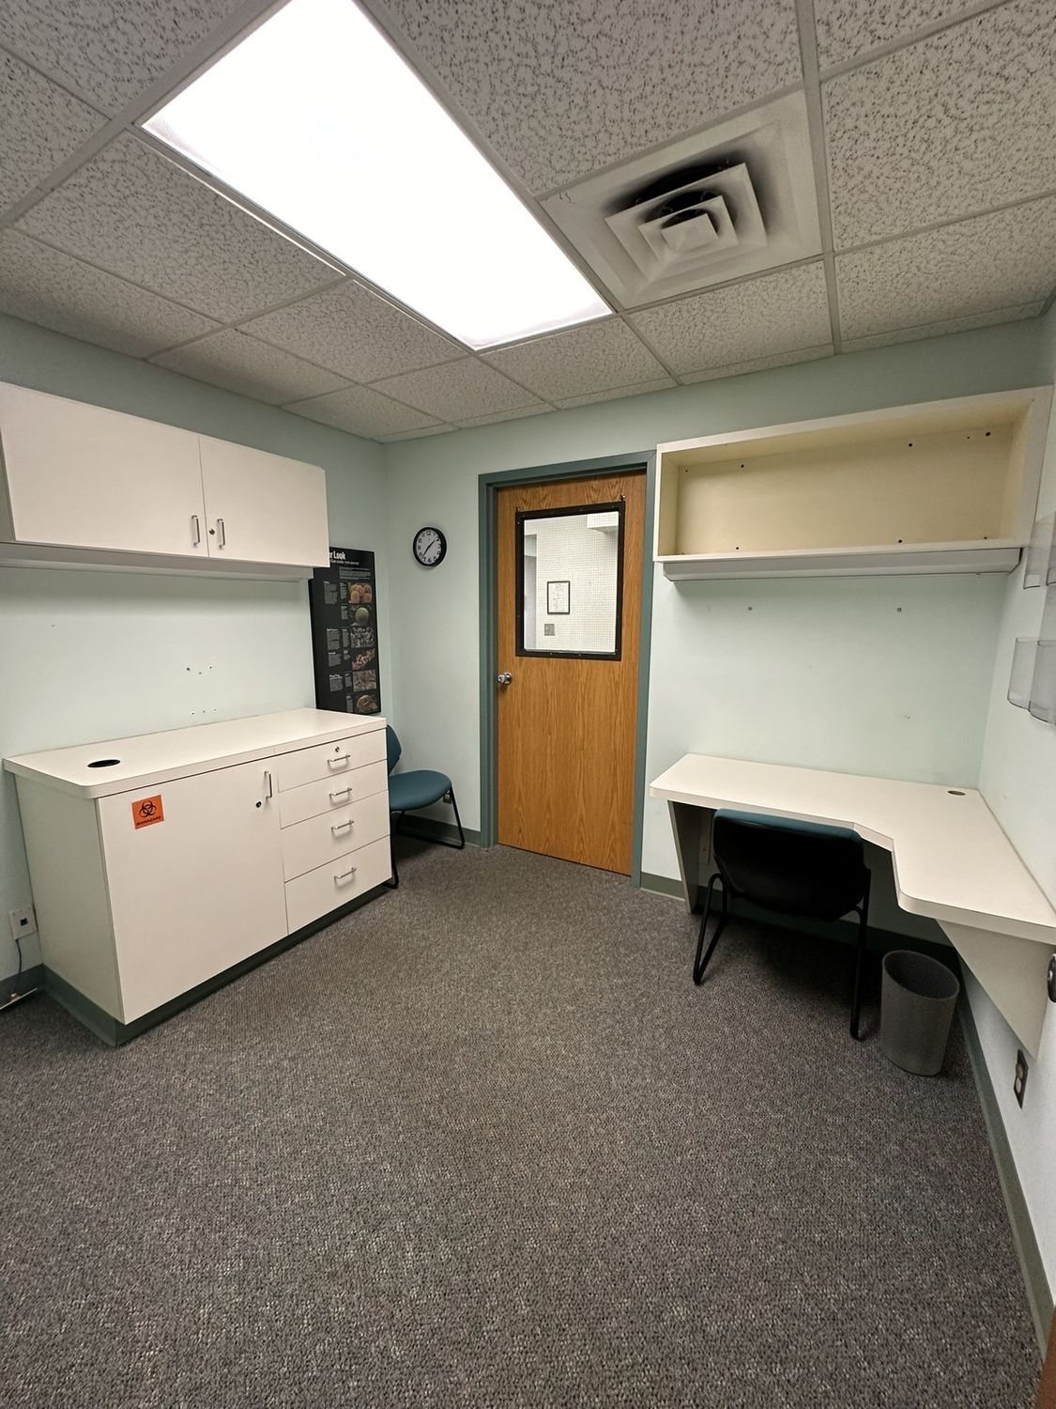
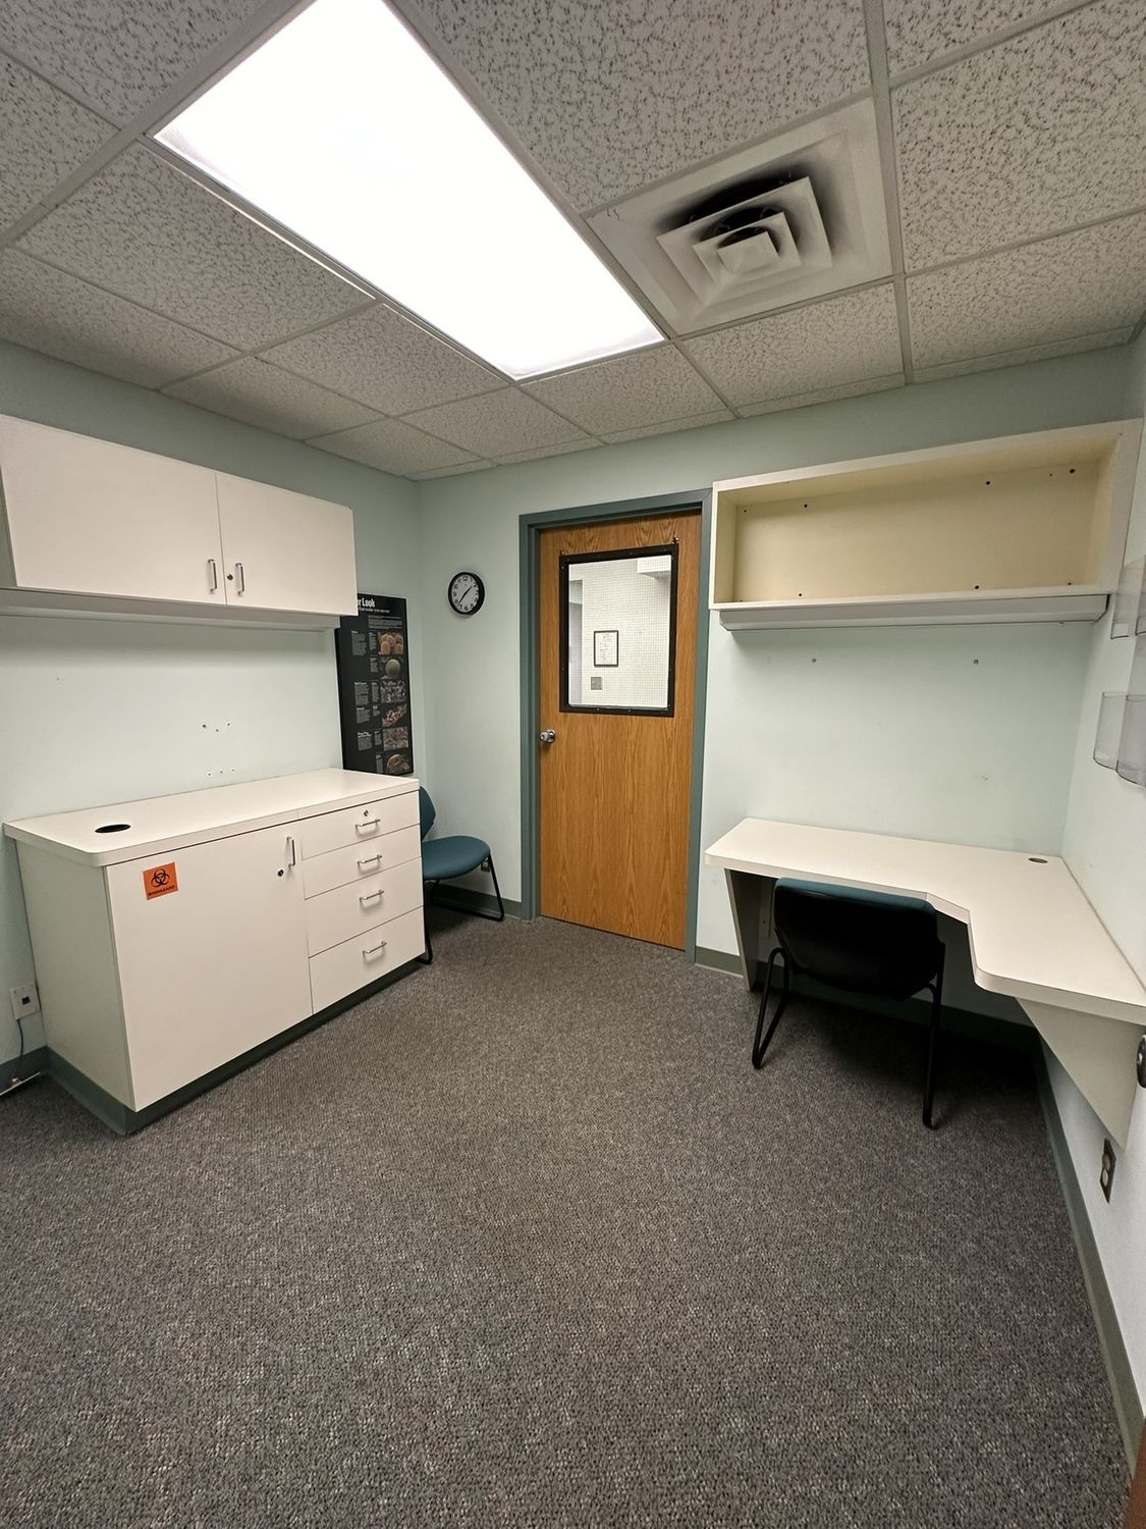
- waste basket (914, 1014)
